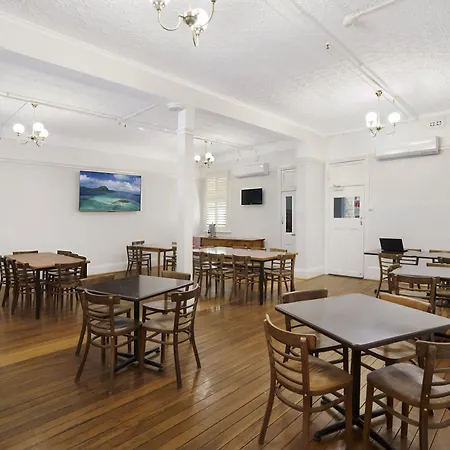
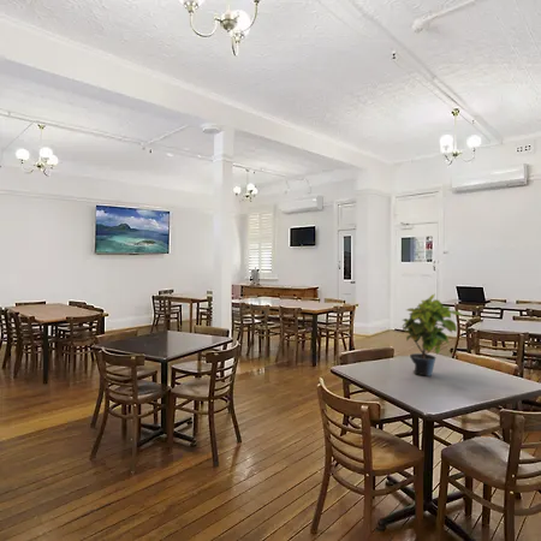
+ potted plant (427, 334)
